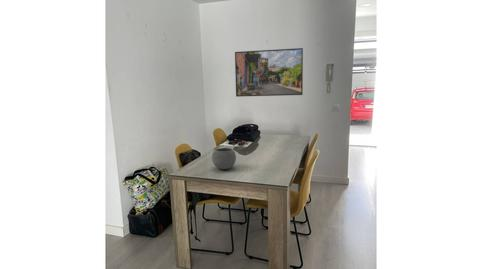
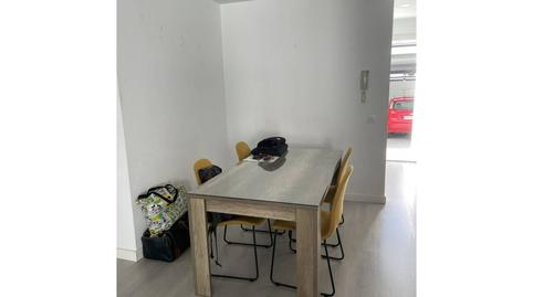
- bowl (224, 158)
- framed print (268, 73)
